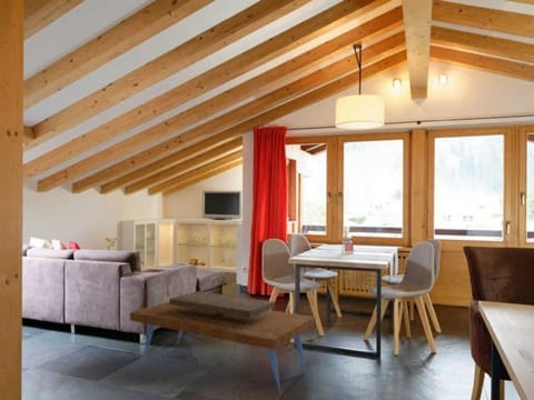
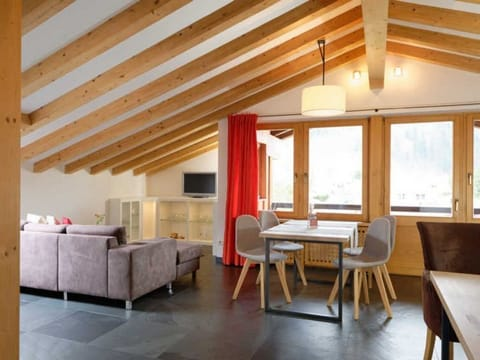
- coffee table (220, 332)
